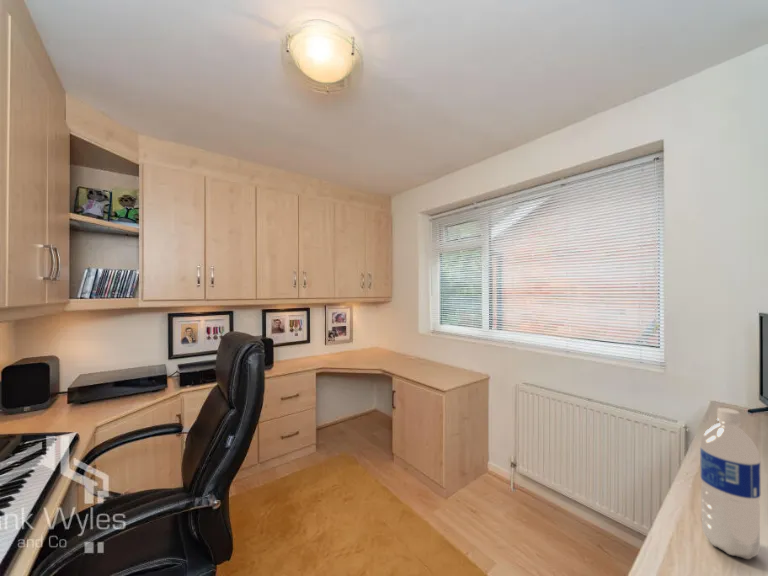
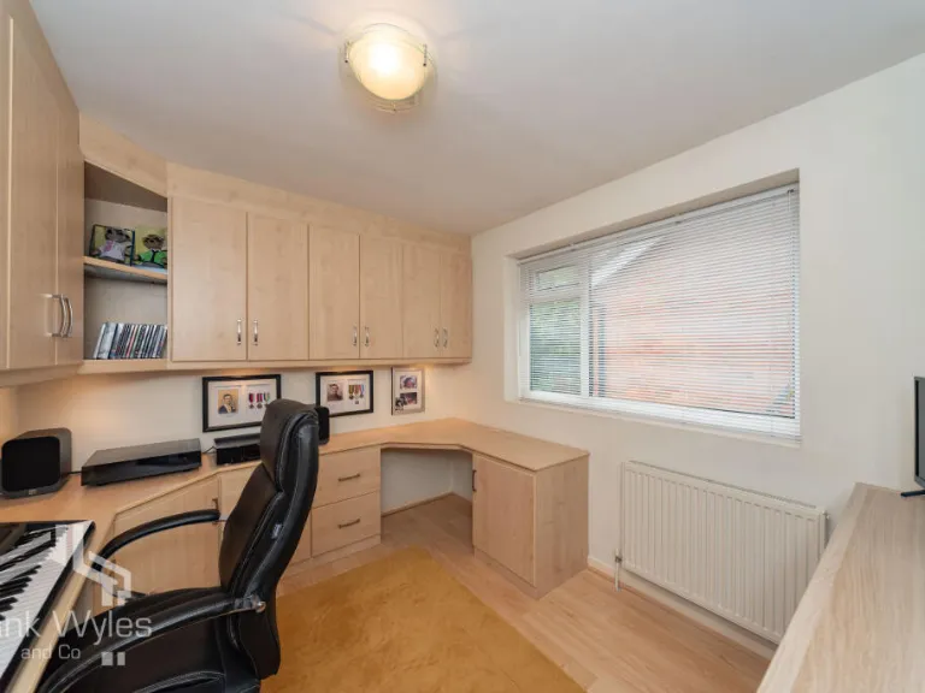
- water bottle (729, 478)
